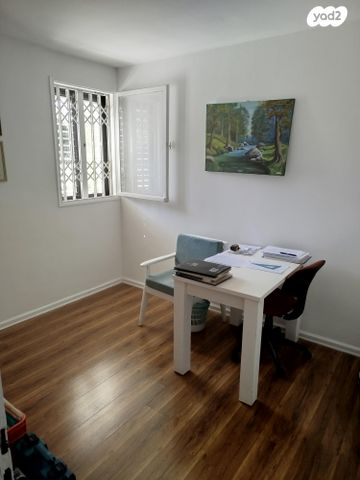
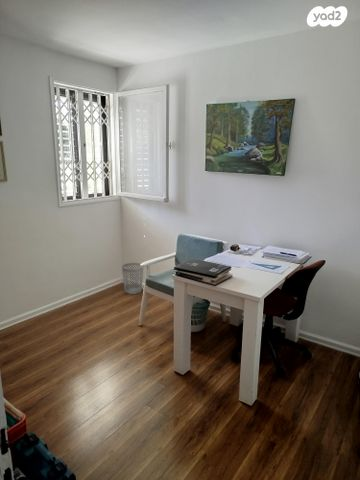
+ wastebasket (133, 278)
